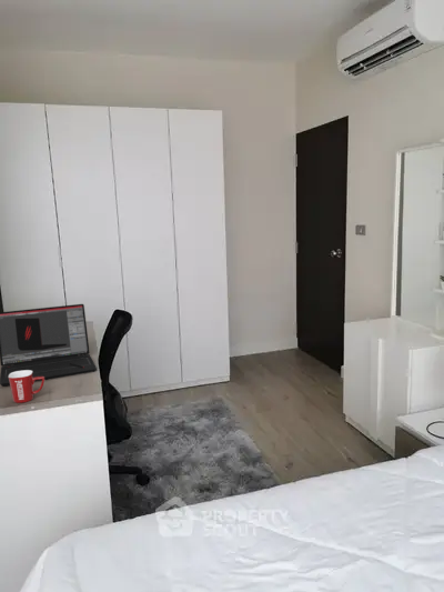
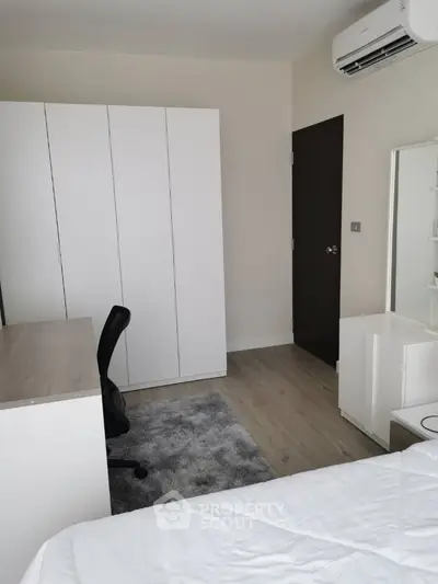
- laptop (44, 341)
- mug (28, 385)
